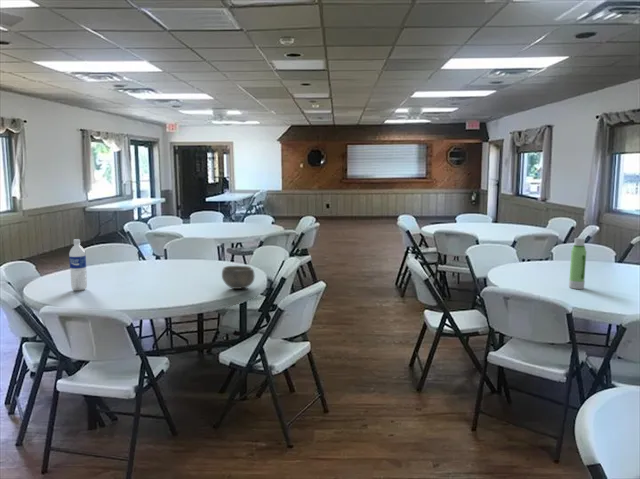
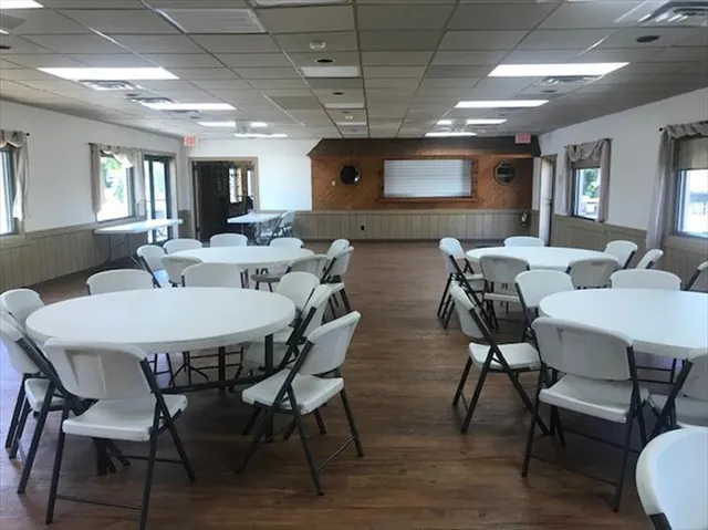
- water bottle (578, 263)
- water bottle (78, 264)
- bowl (238, 277)
